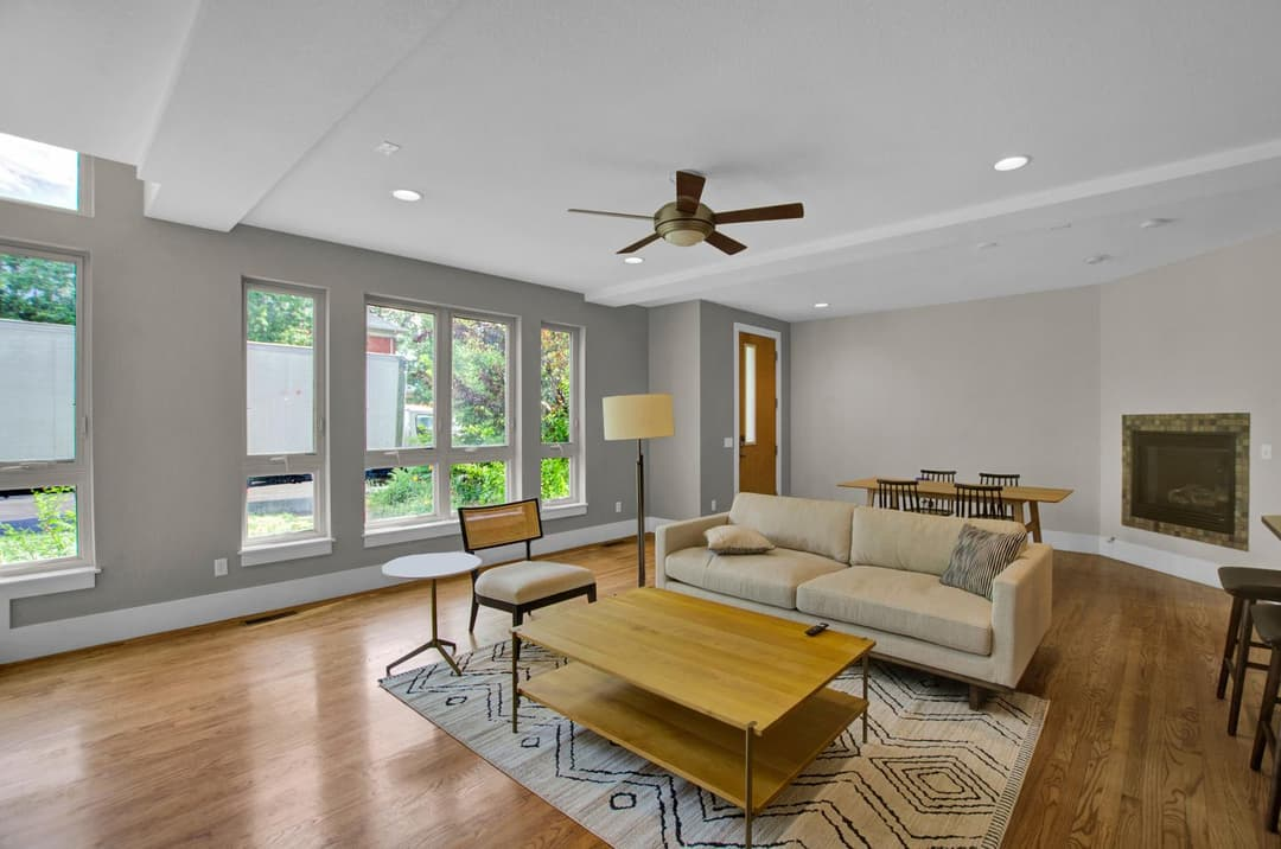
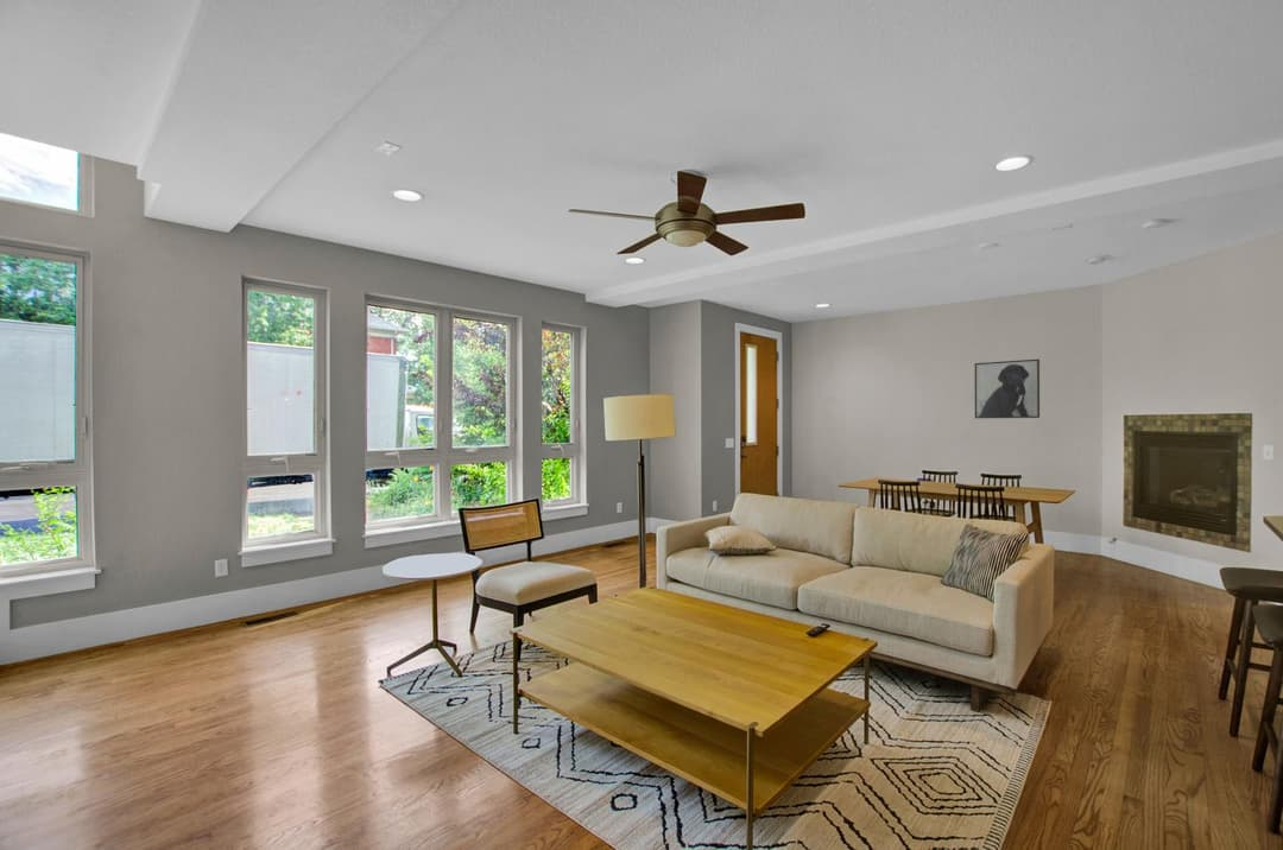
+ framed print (1005, 389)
